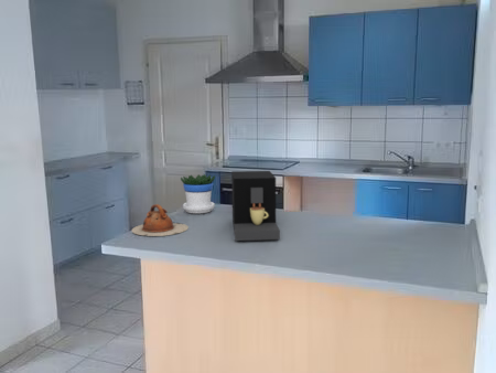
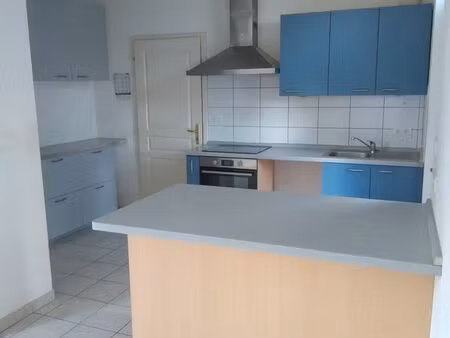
- coffee maker (254, 203)
- flowerpot (198, 193)
- teapot (160, 216)
